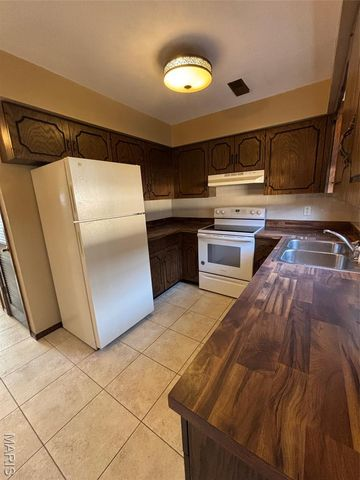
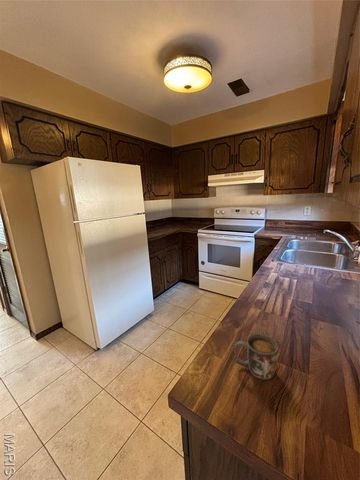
+ mug (254, 355)
